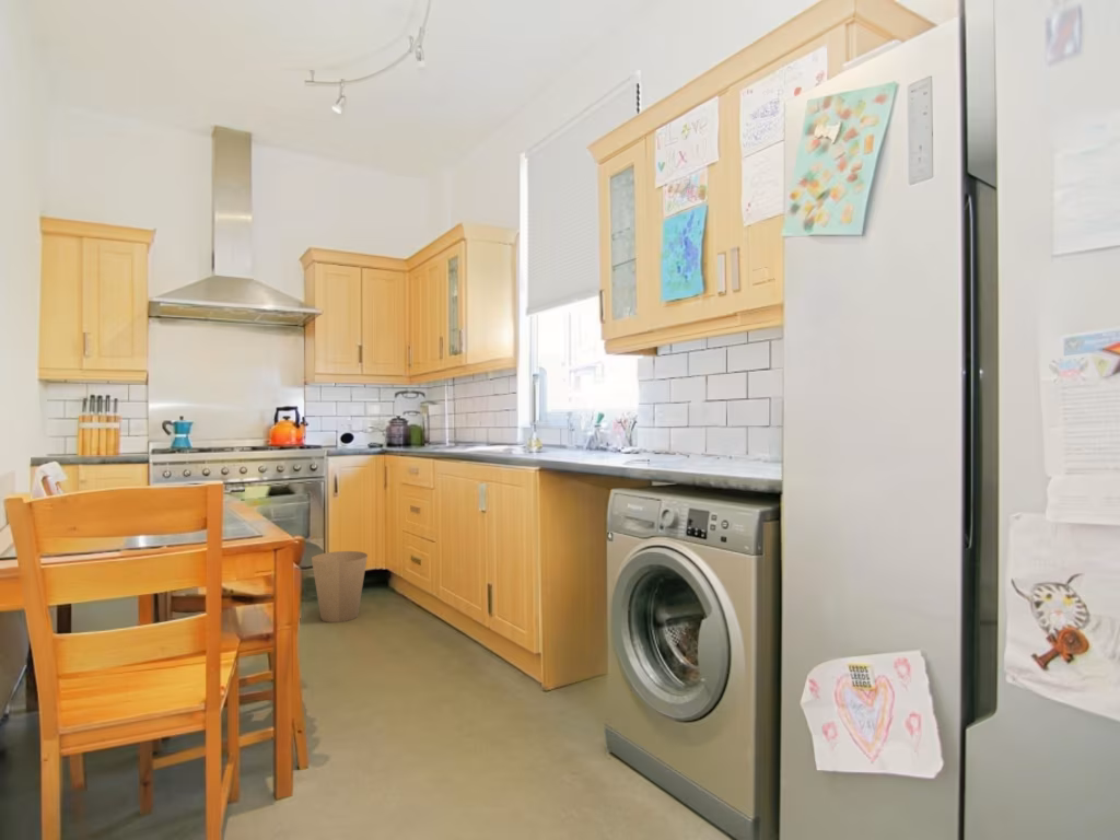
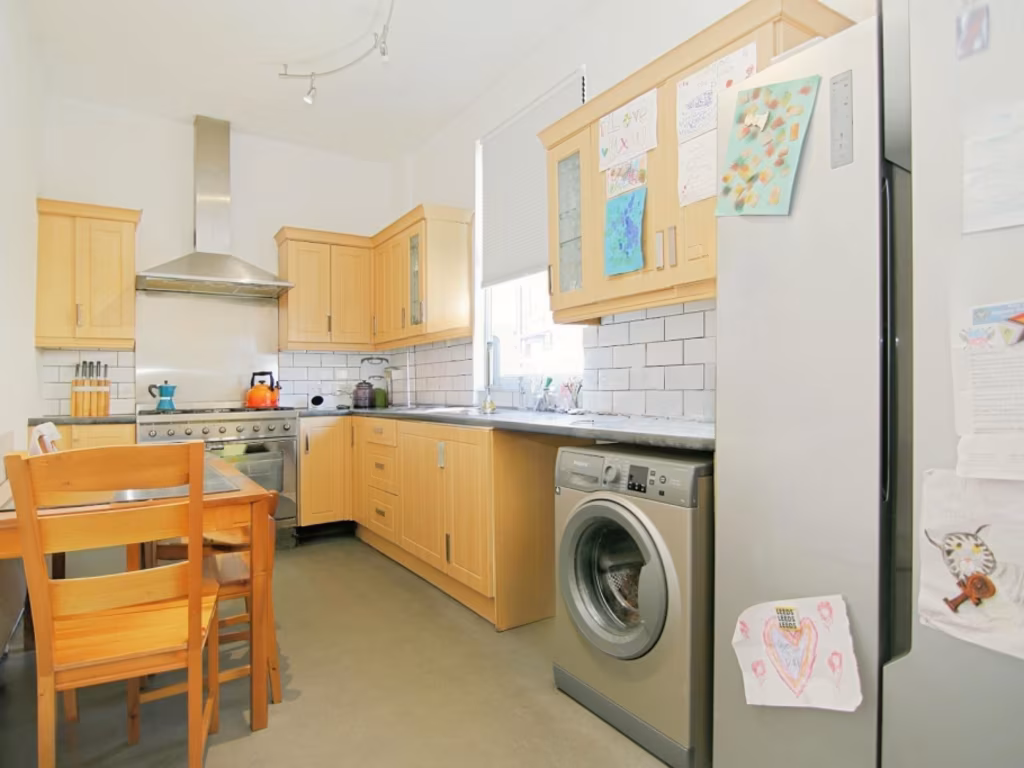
- trash can (339, 586)
